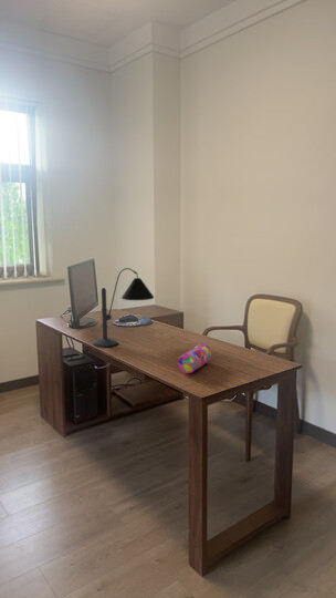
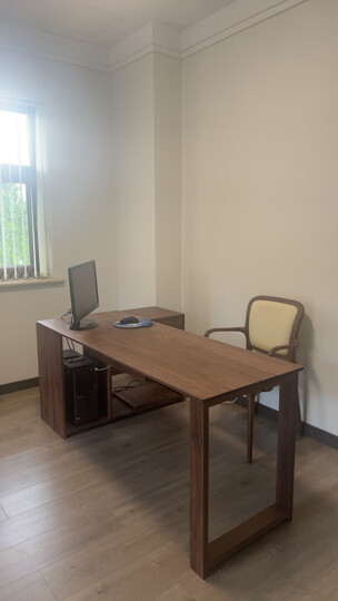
- pencil case (195, 357)
- desk lamp (125, 299)
